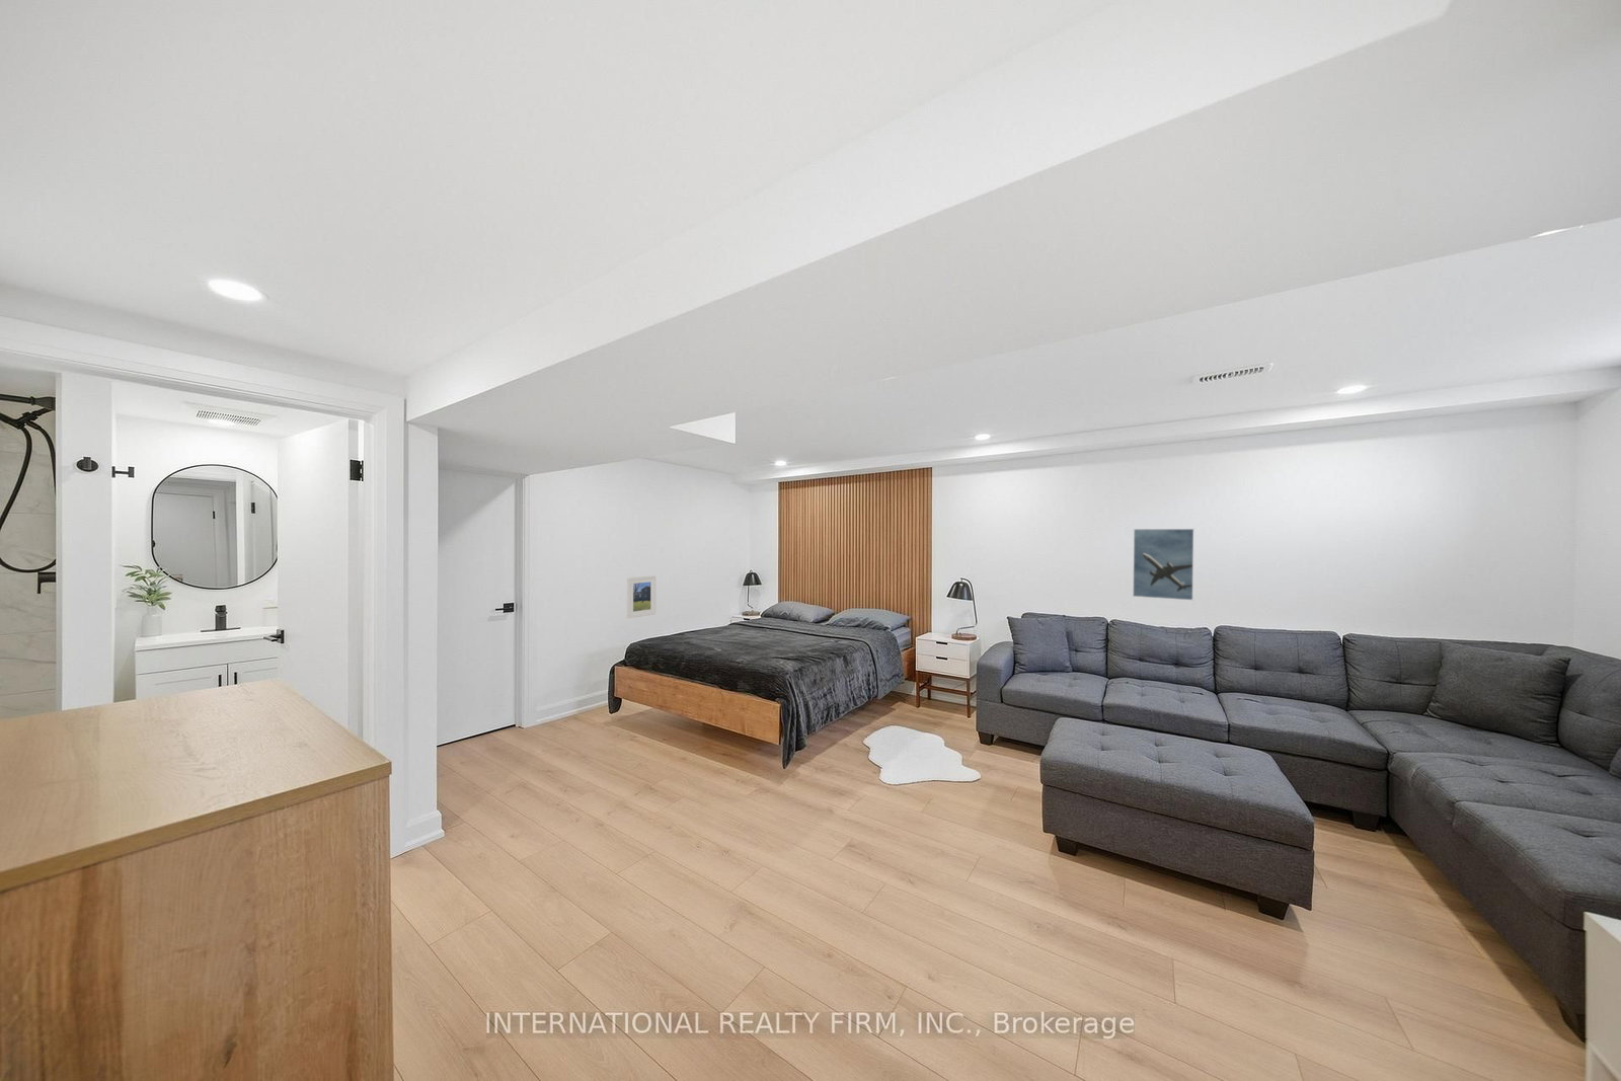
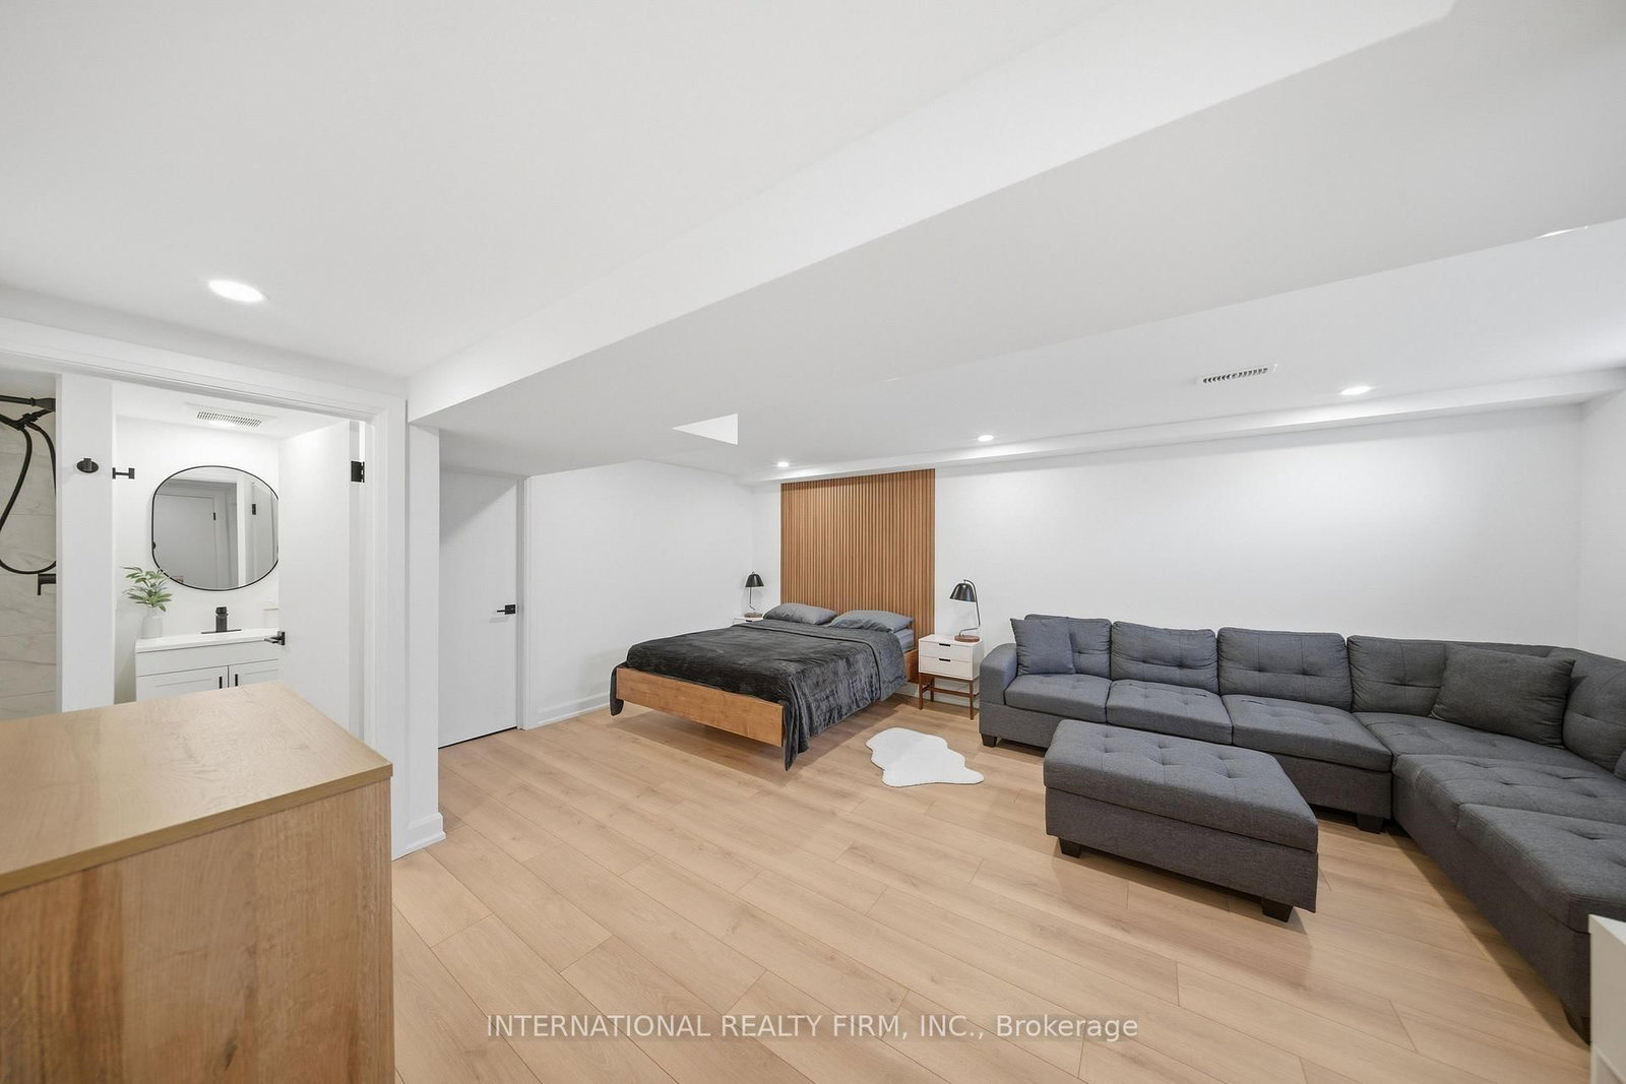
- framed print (1161, 563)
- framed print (642, 596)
